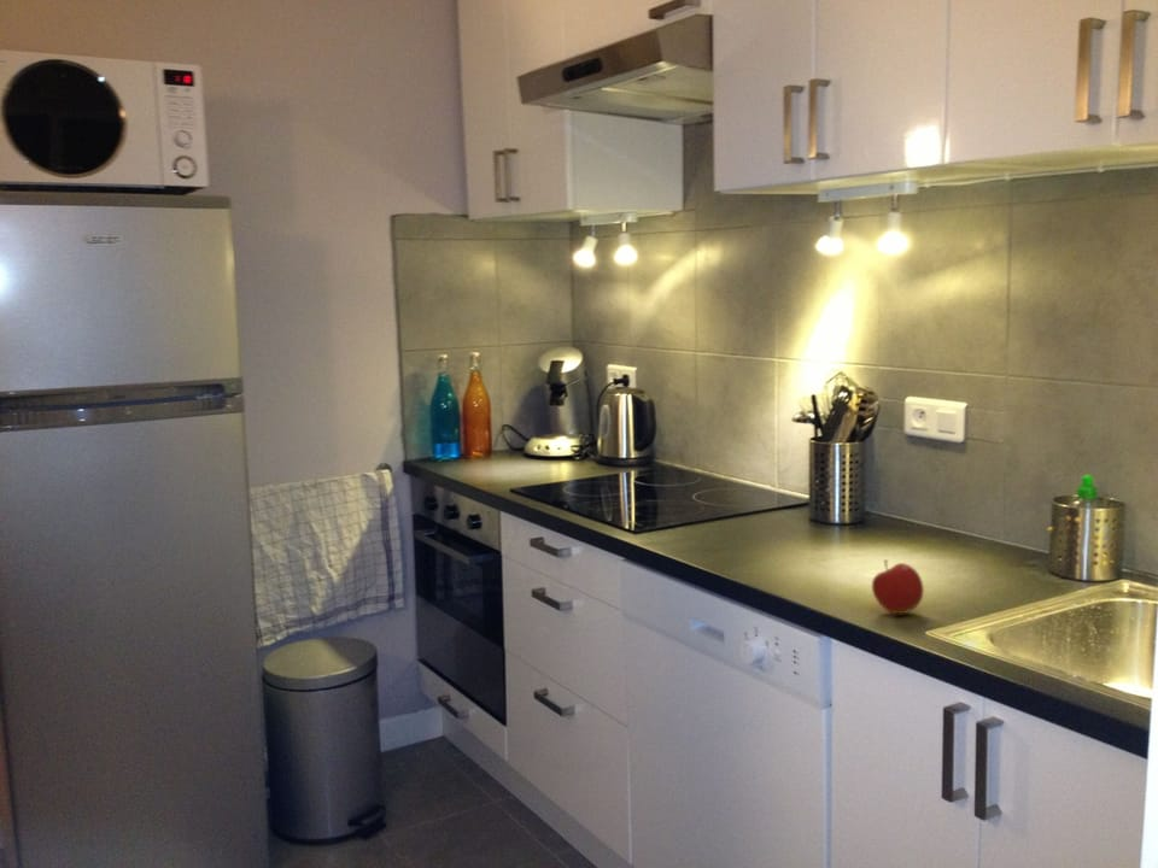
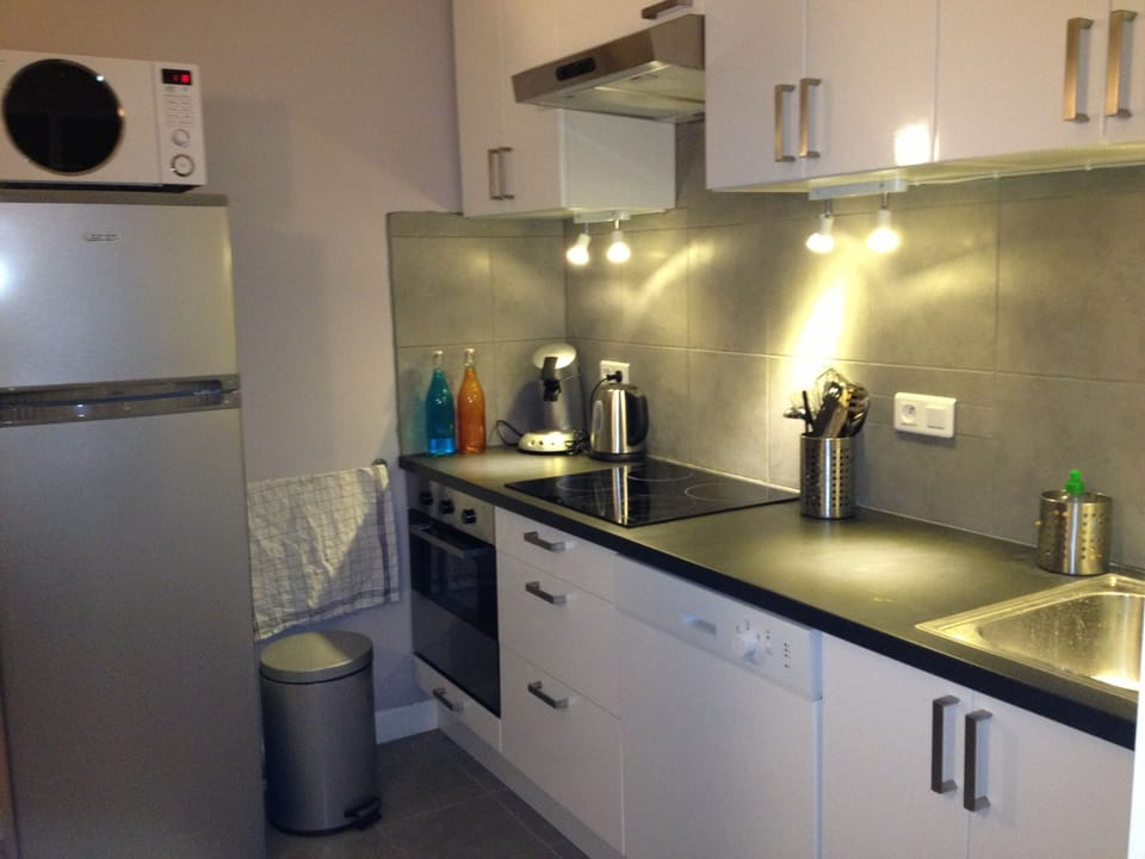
- fruit (896, 587)
